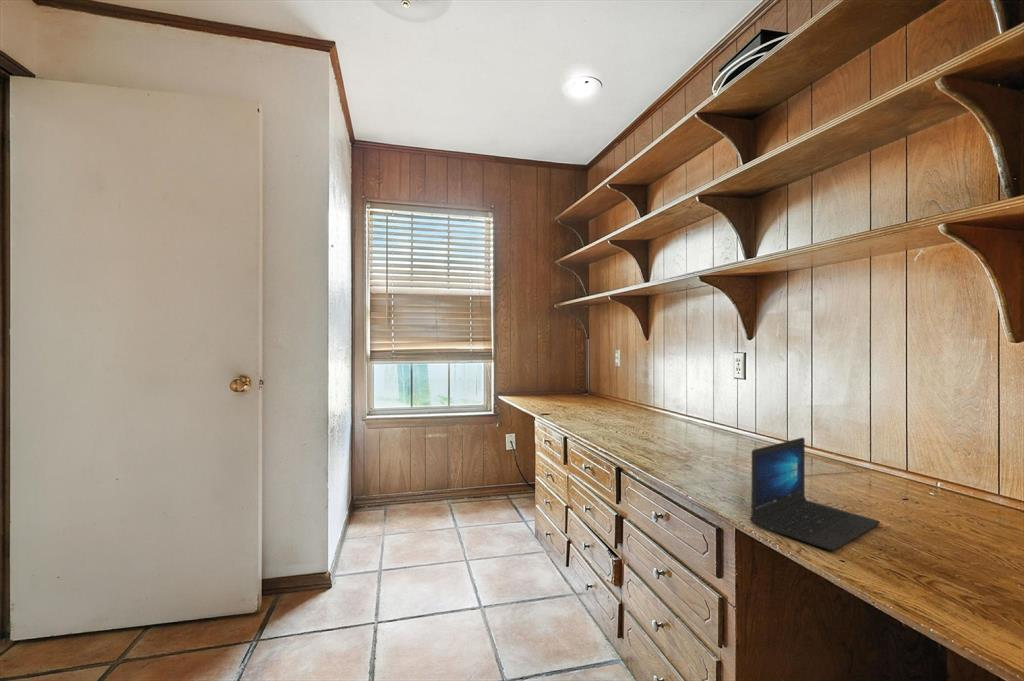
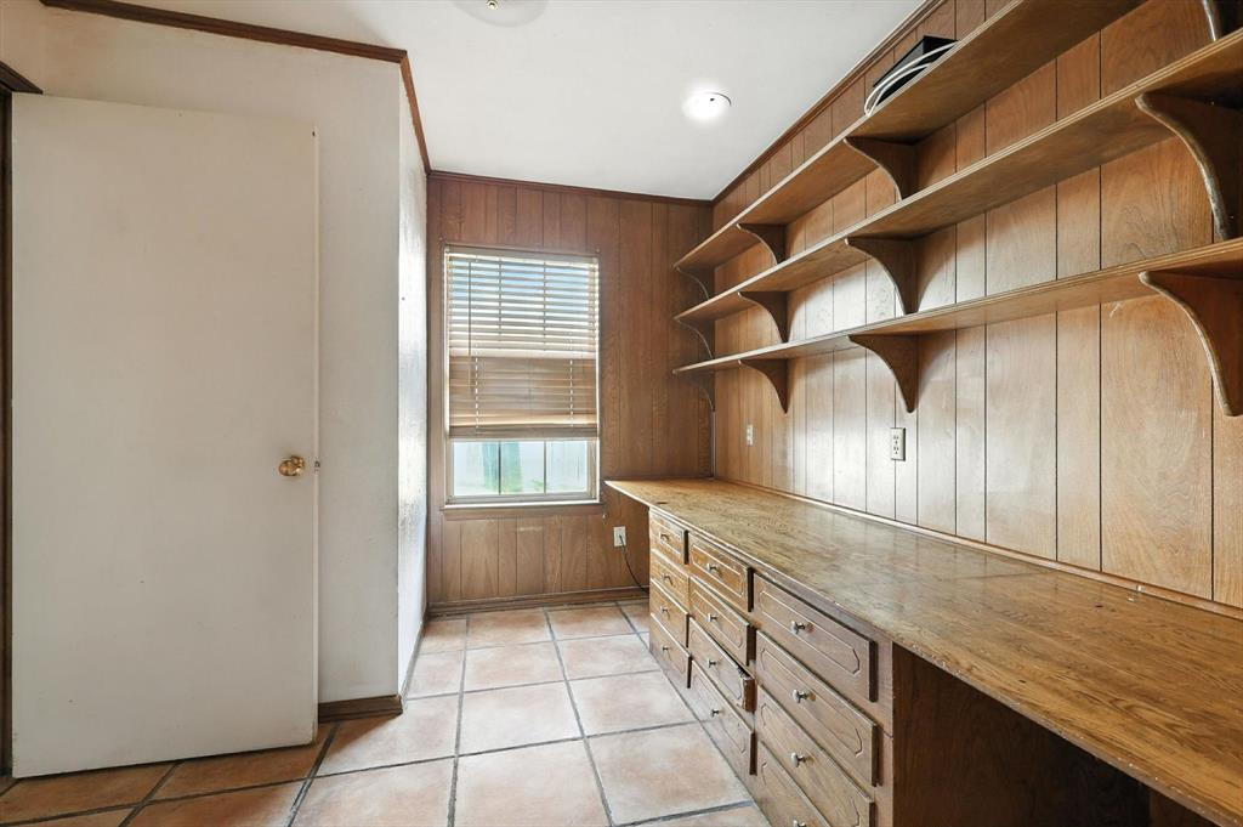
- laptop (804, 487)
